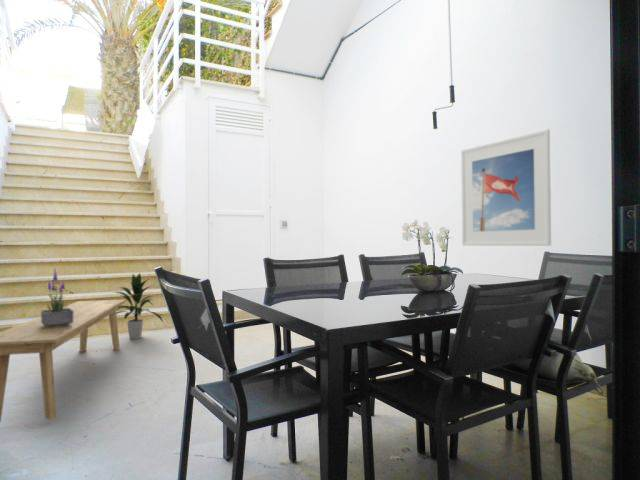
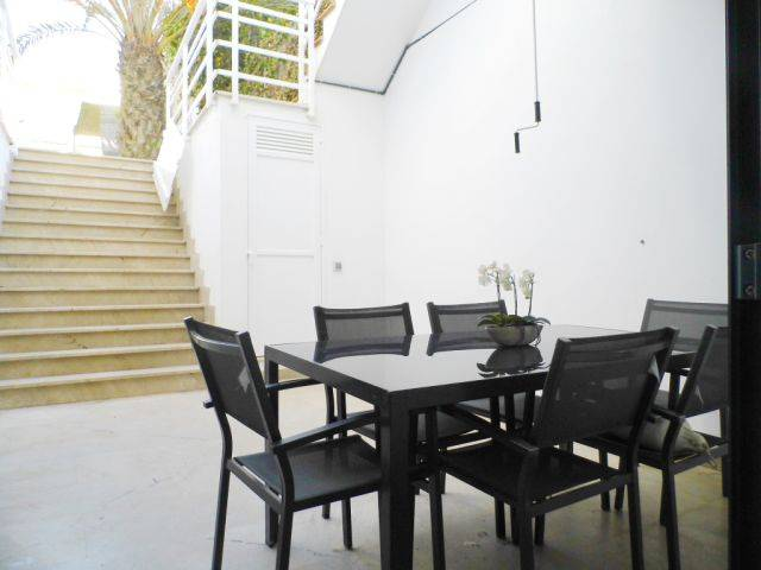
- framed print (501, 193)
- indoor plant (136, 305)
- bench (66, 341)
- potted plant (57, 297)
